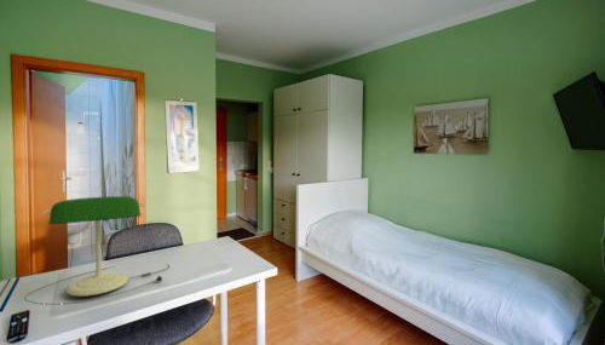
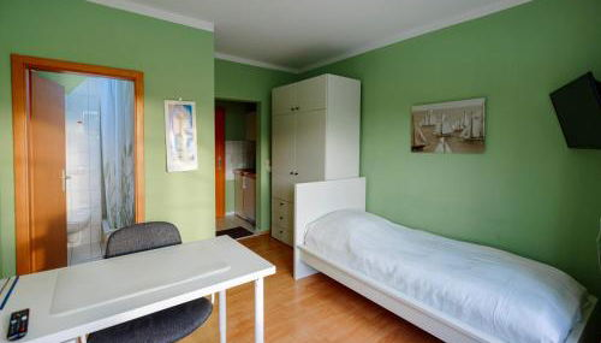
- desk lamp (99, 238)
